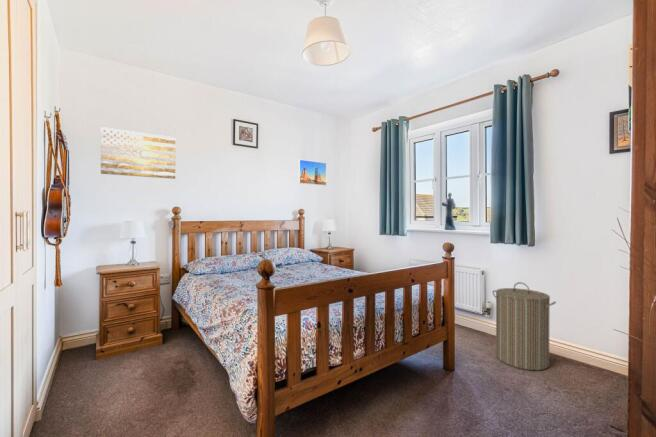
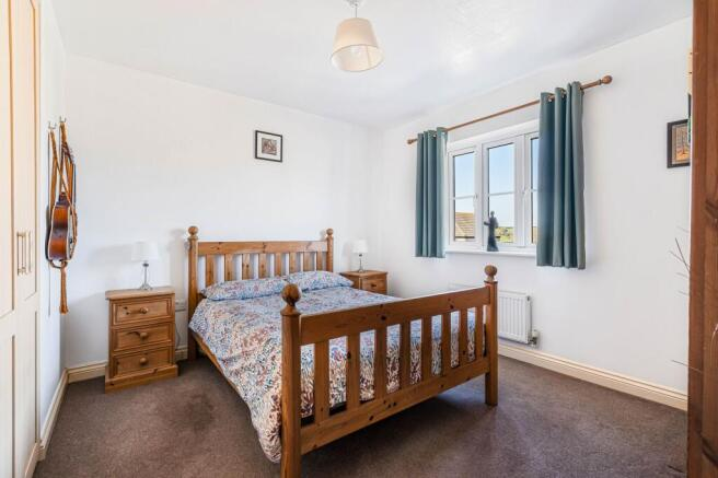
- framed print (312, 172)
- laundry hamper (521, 321)
- wall art (140, 154)
